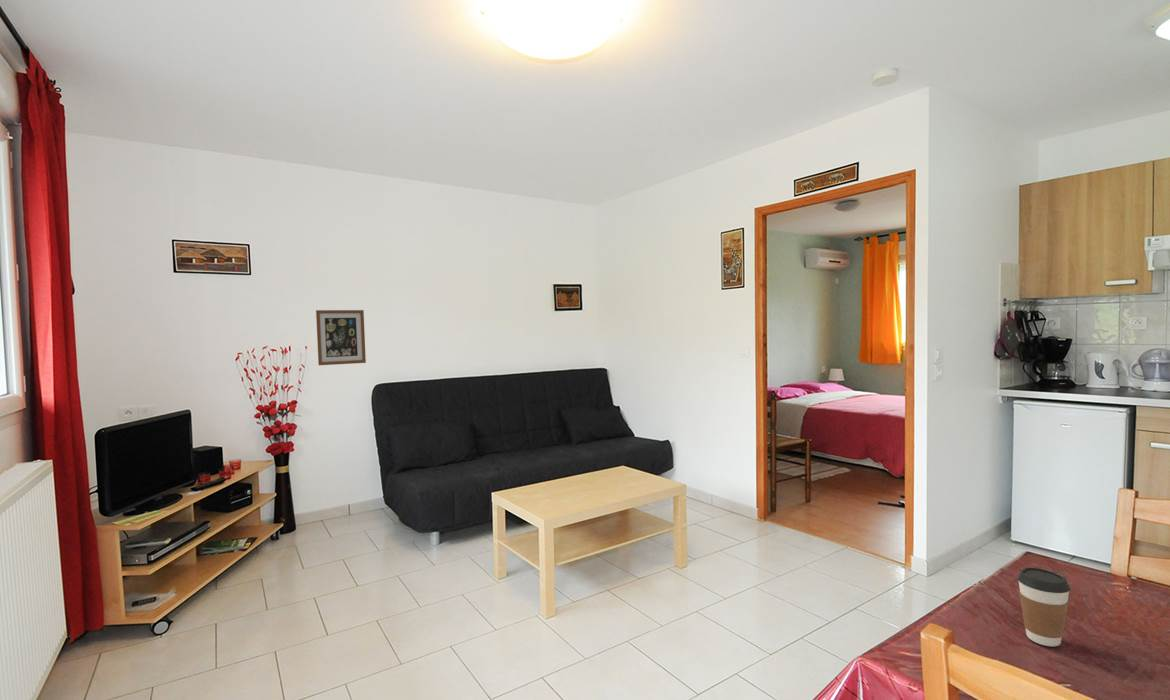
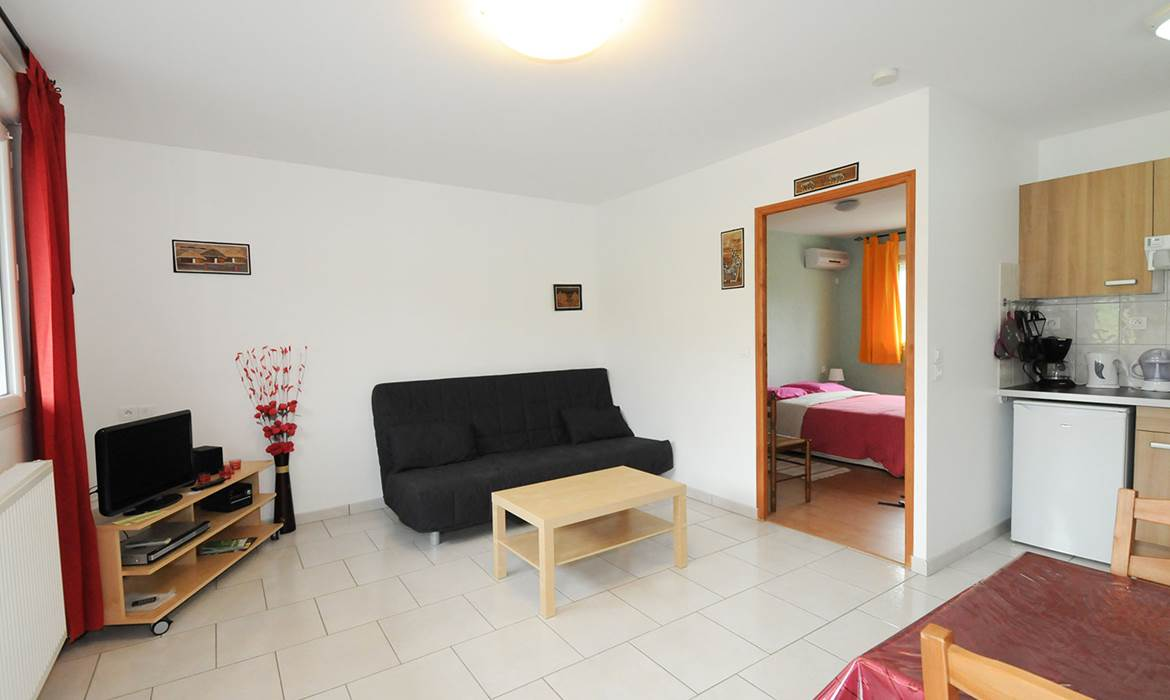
- wall art (341, 337)
- coffee cup (1043, 607)
